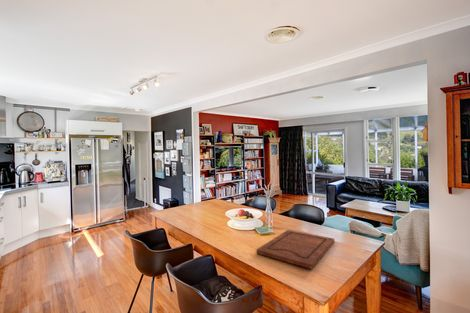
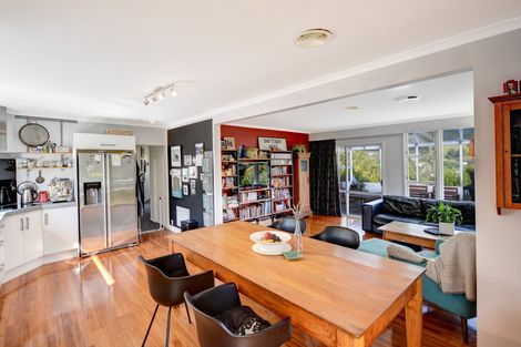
- cutting board (297, 245)
